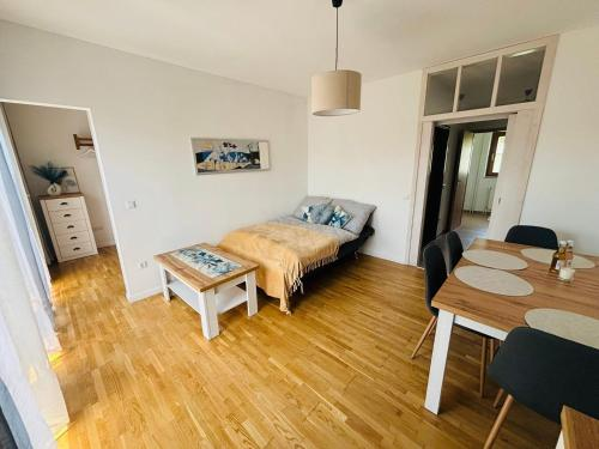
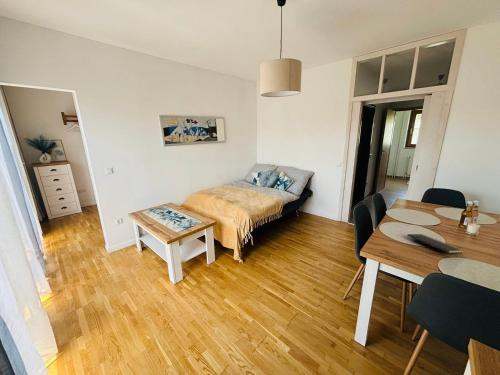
+ notepad (434, 242)
